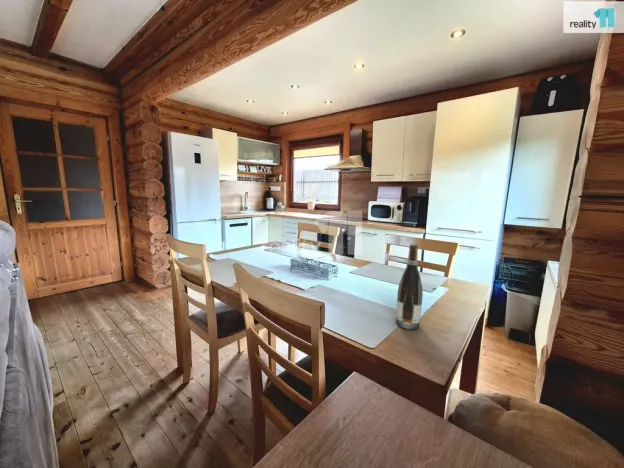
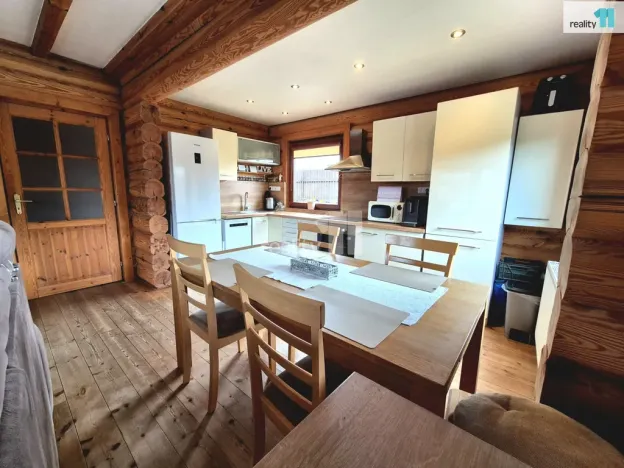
- wine bottle (410, 285)
